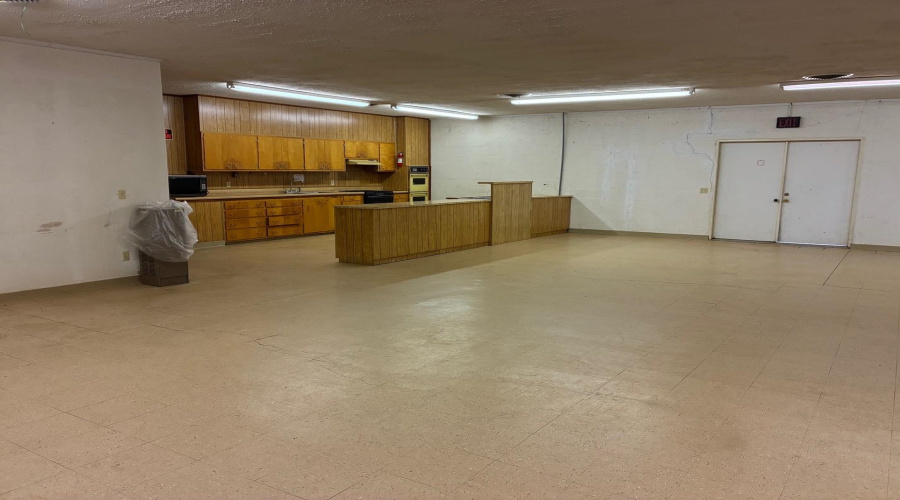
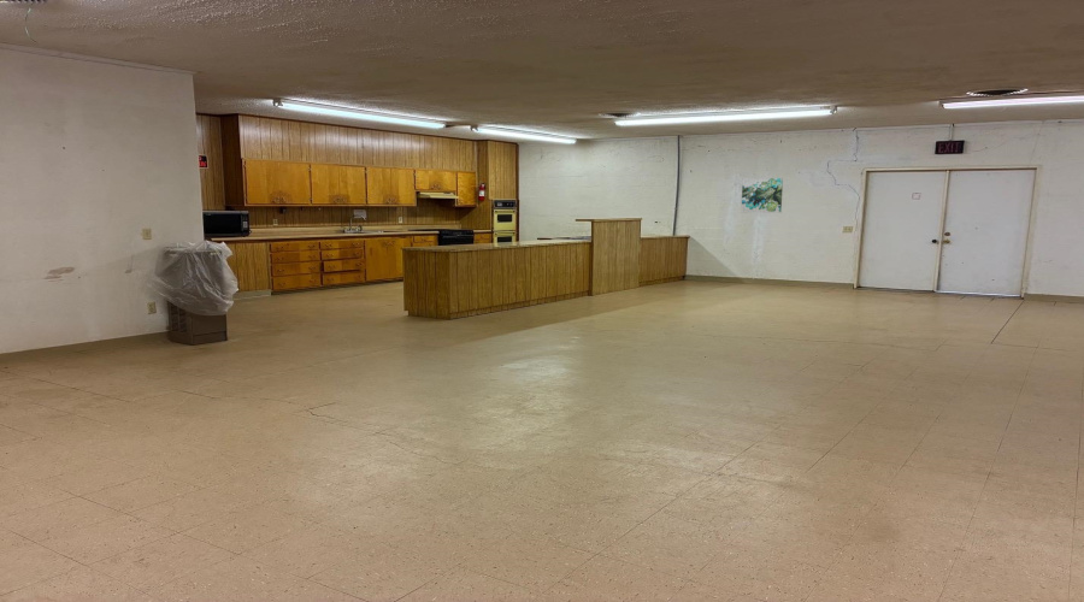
+ wall art (761, 195)
